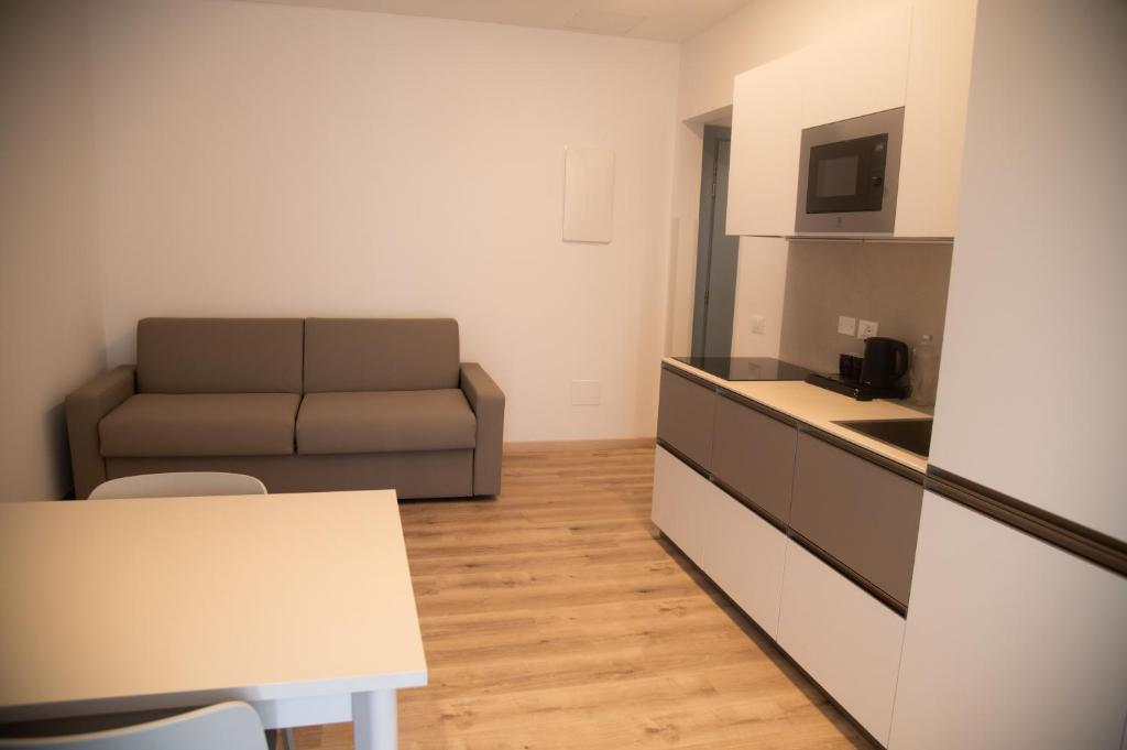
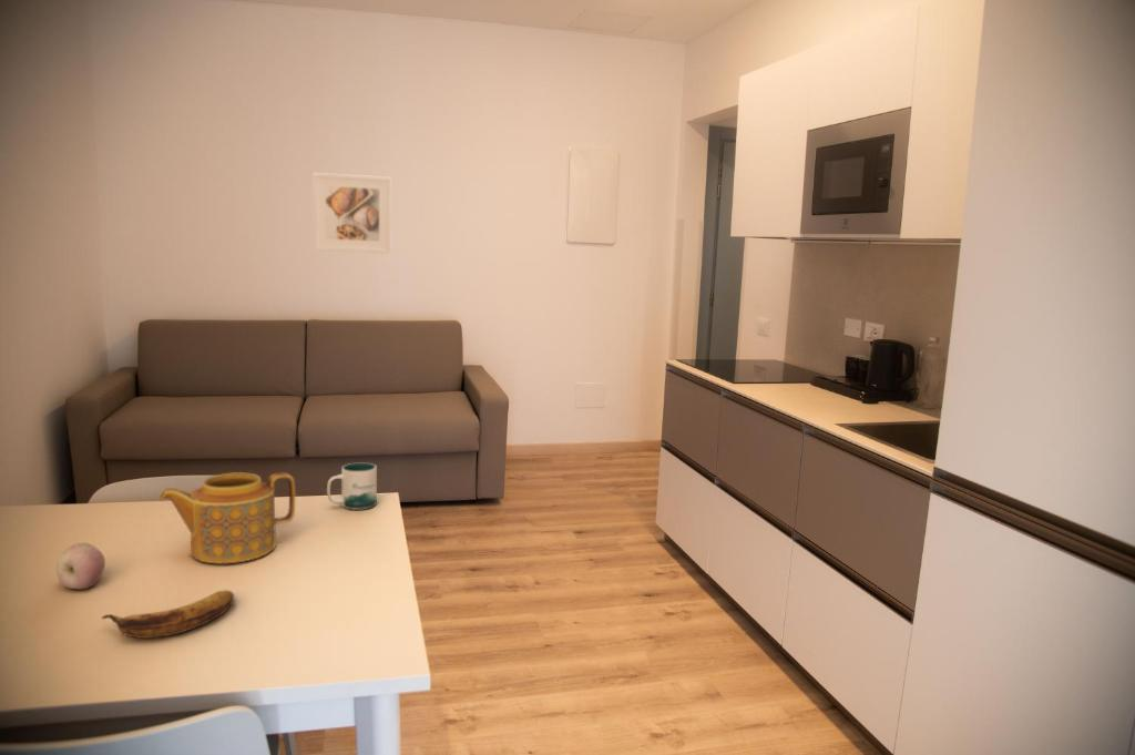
+ mug (351, 487)
+ fruit (81, 564)
+ banana (177, 611)
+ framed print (352, 213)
+ teapot (229, 514)
